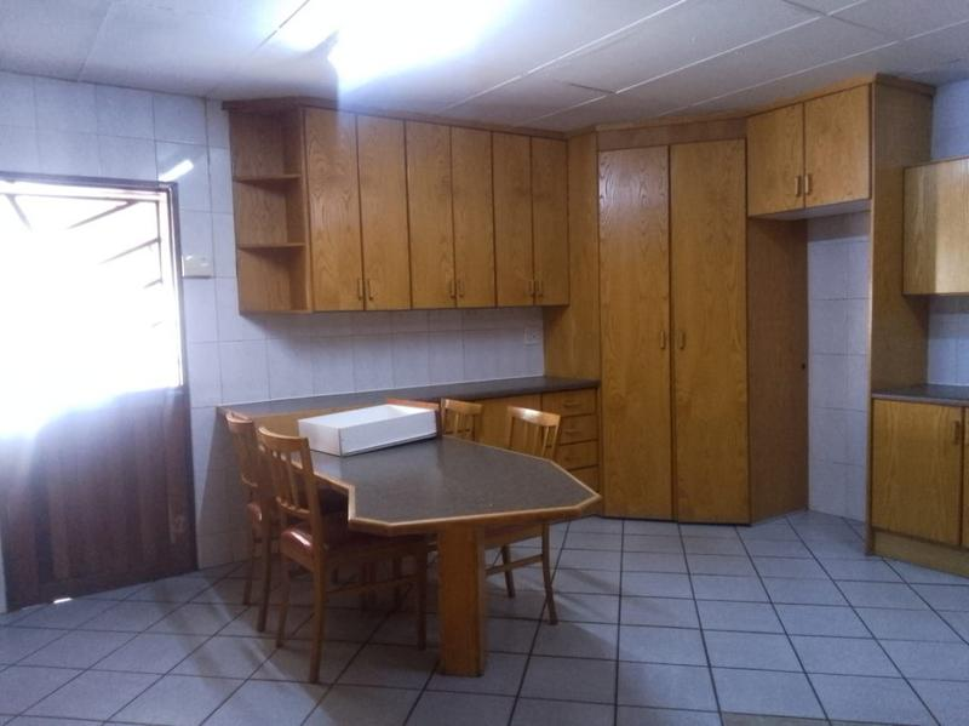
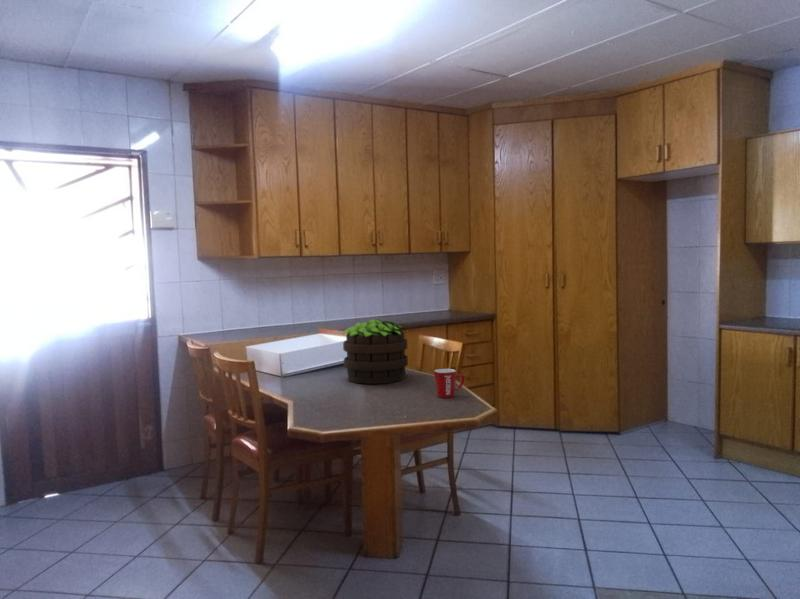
+ mug (450, 382)
+ potted plant (375, 348)
